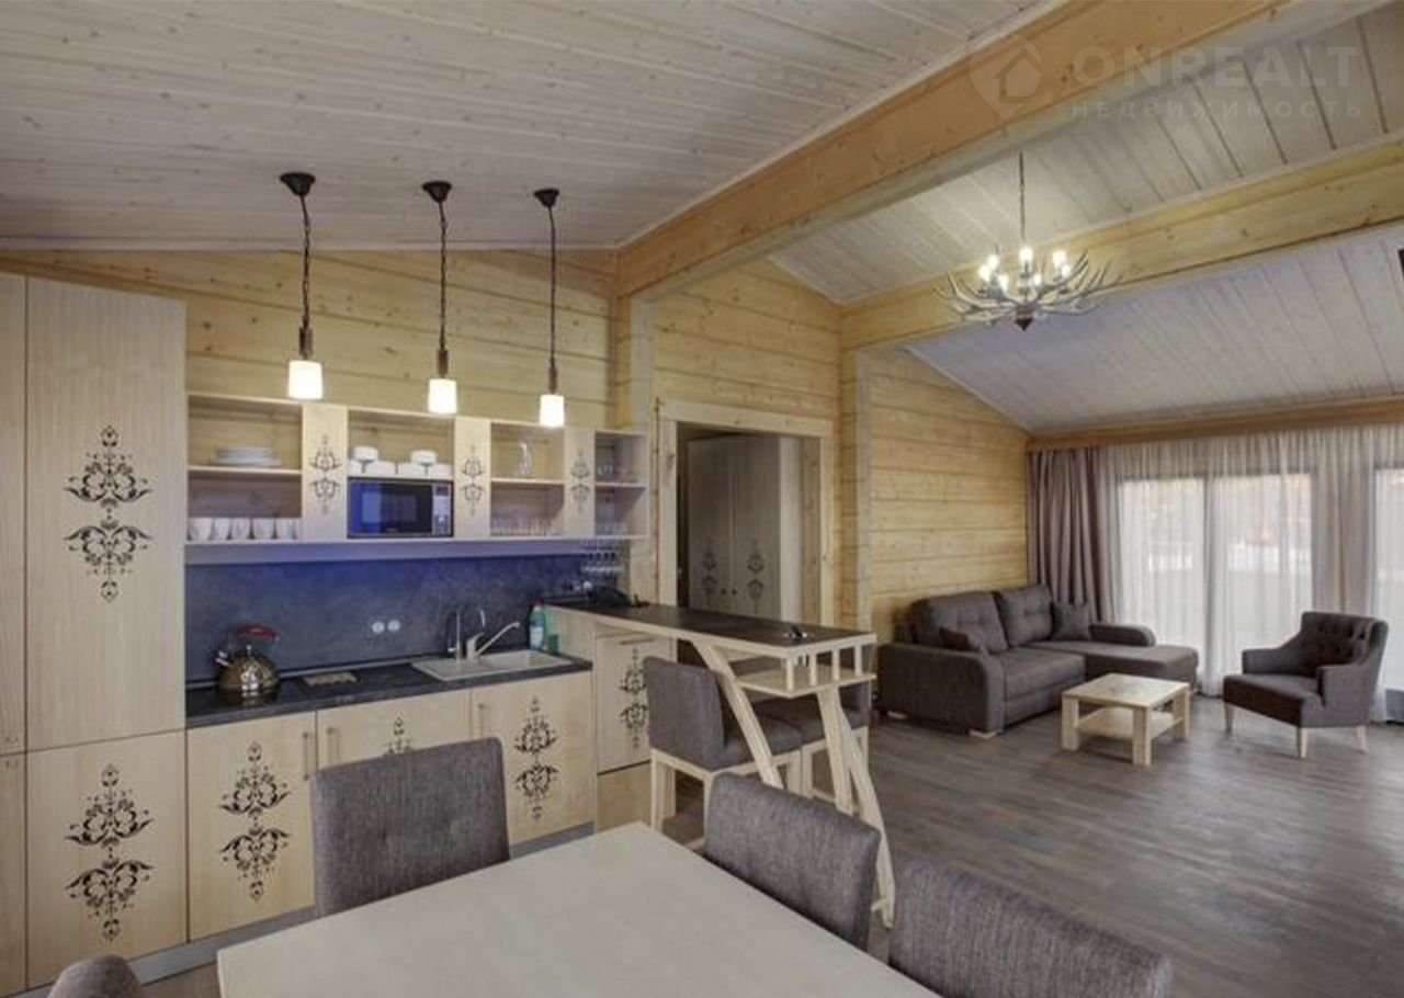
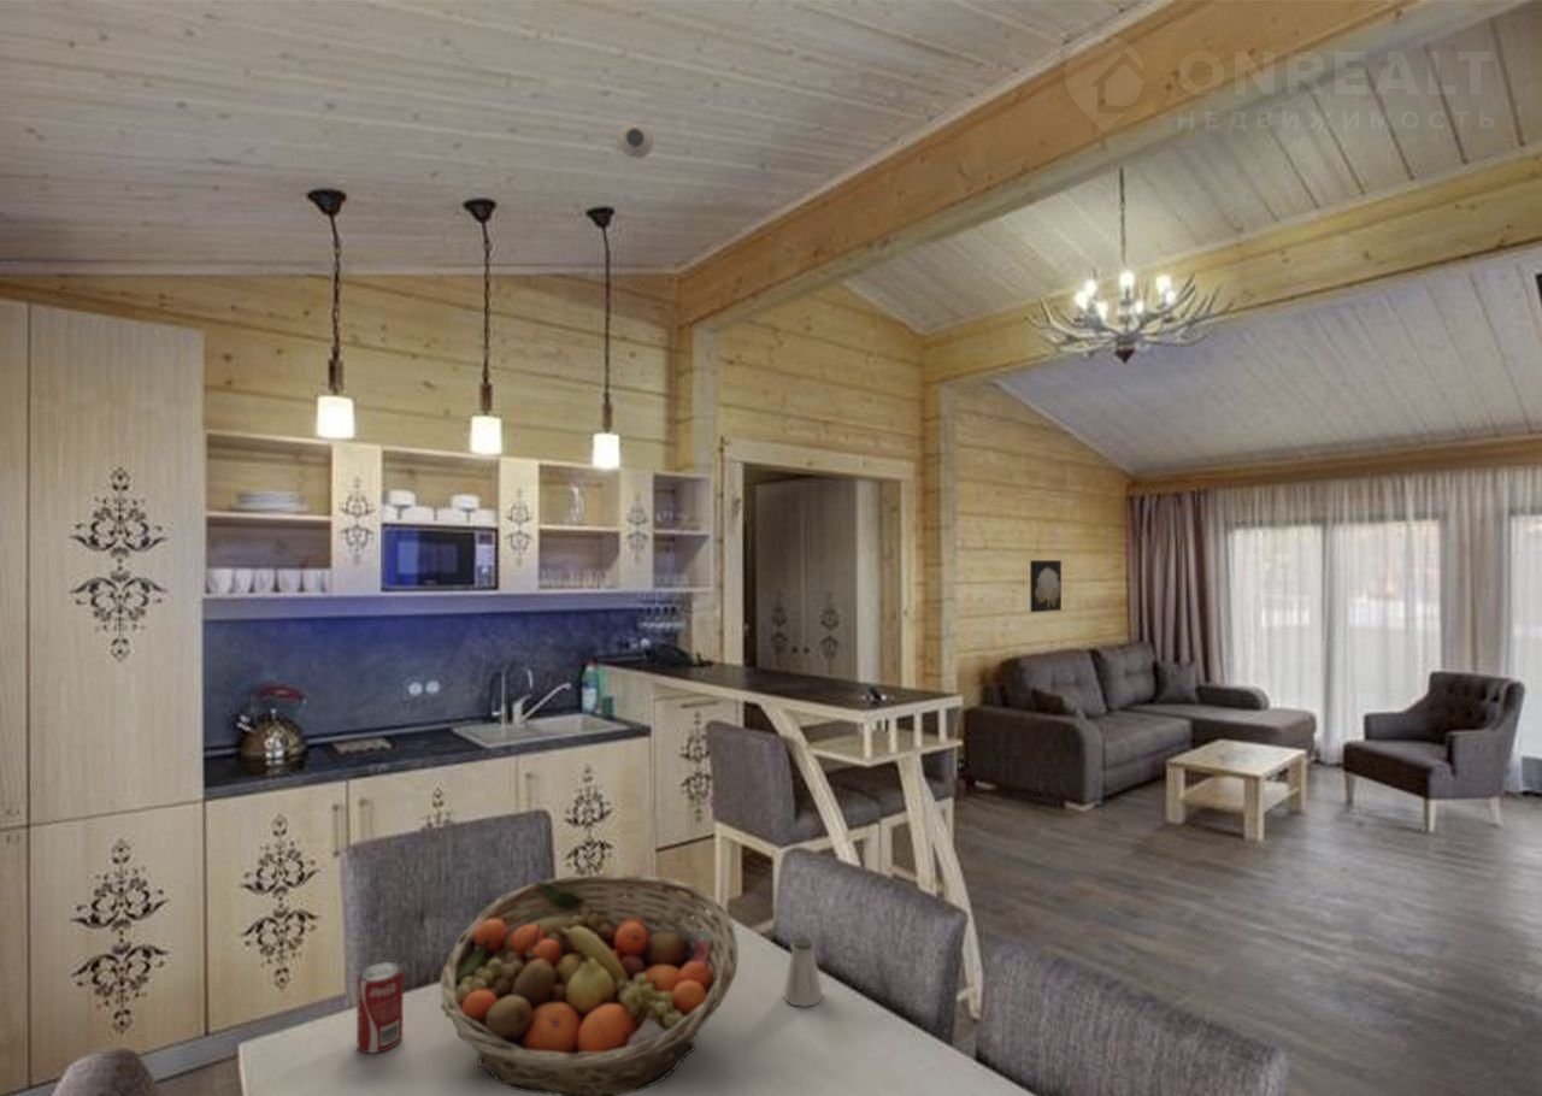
+ beverage can (379, 1006)
+ fruit basket (592, 977)
+ smoke detector (635, 139)
+ saltshaker (802, 968)
+ wall art (1046, 585)
